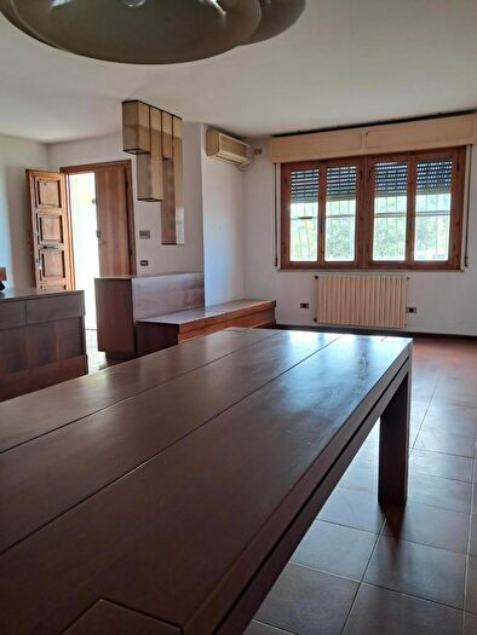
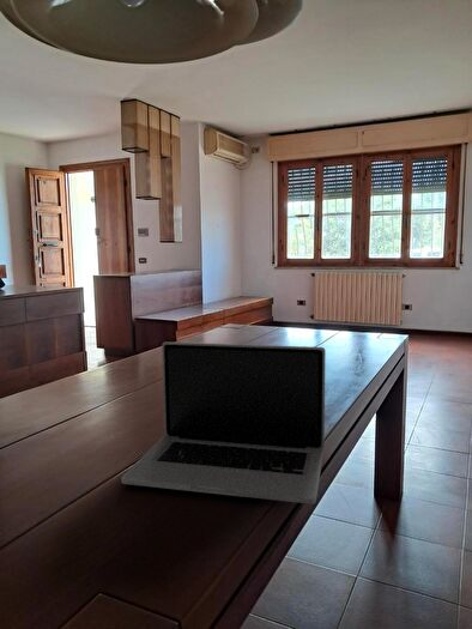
+ laptop (228, 412)
